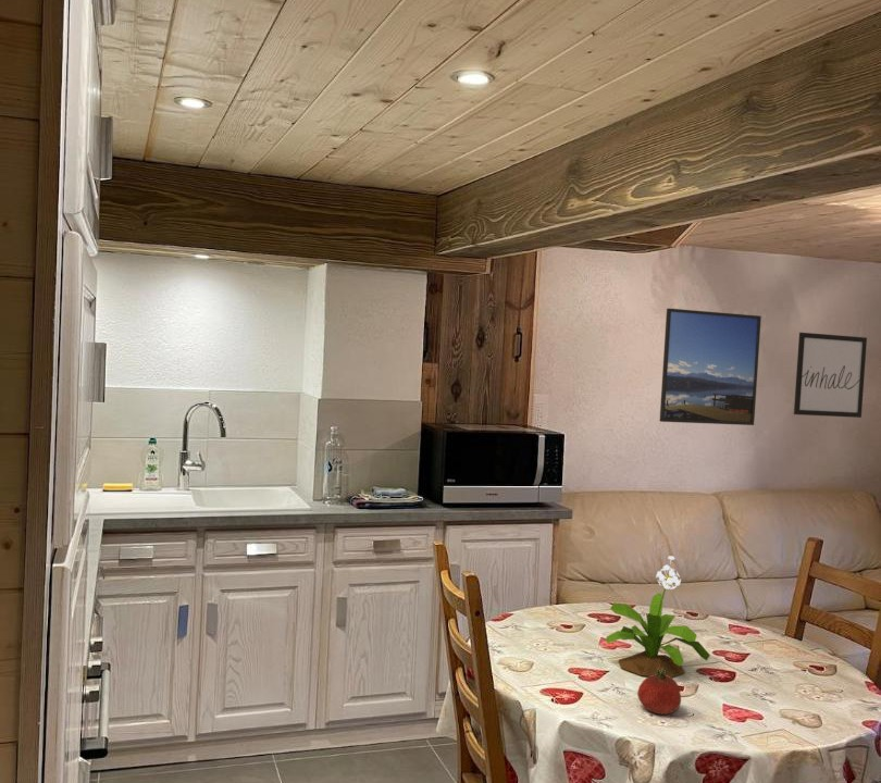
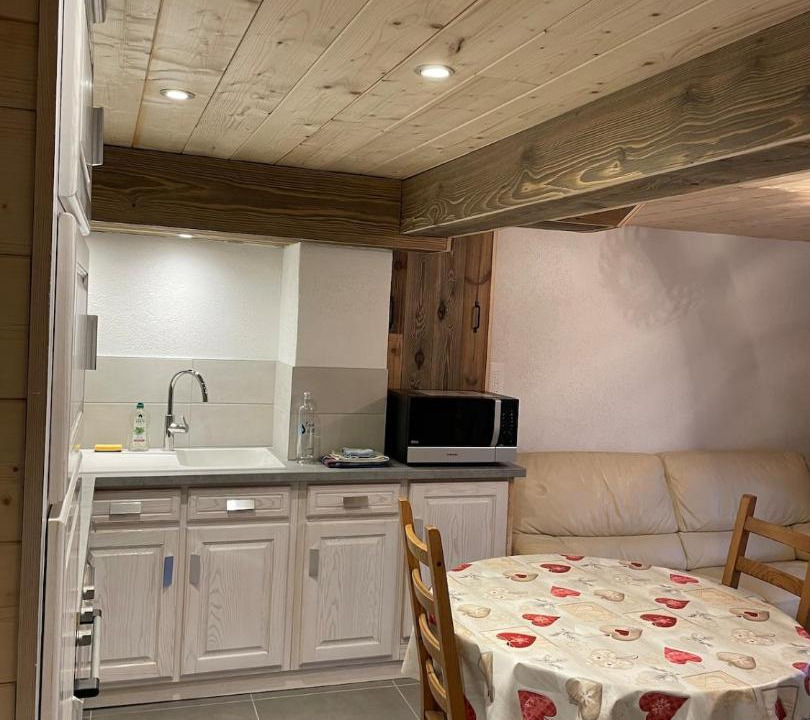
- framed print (710, 368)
- wall art (830, 375)
- fruit (659, 687)
- potted flower (658, 611)
